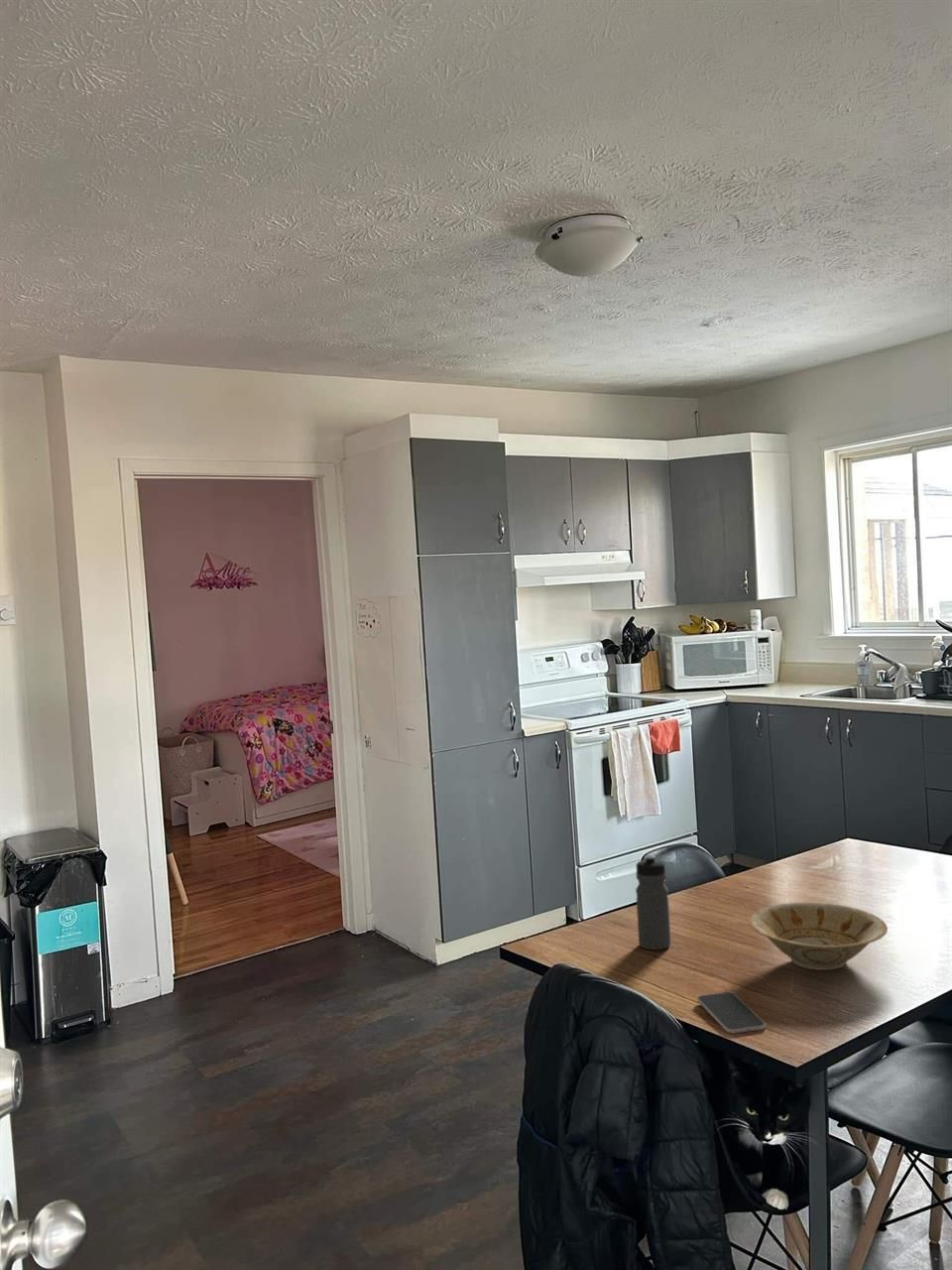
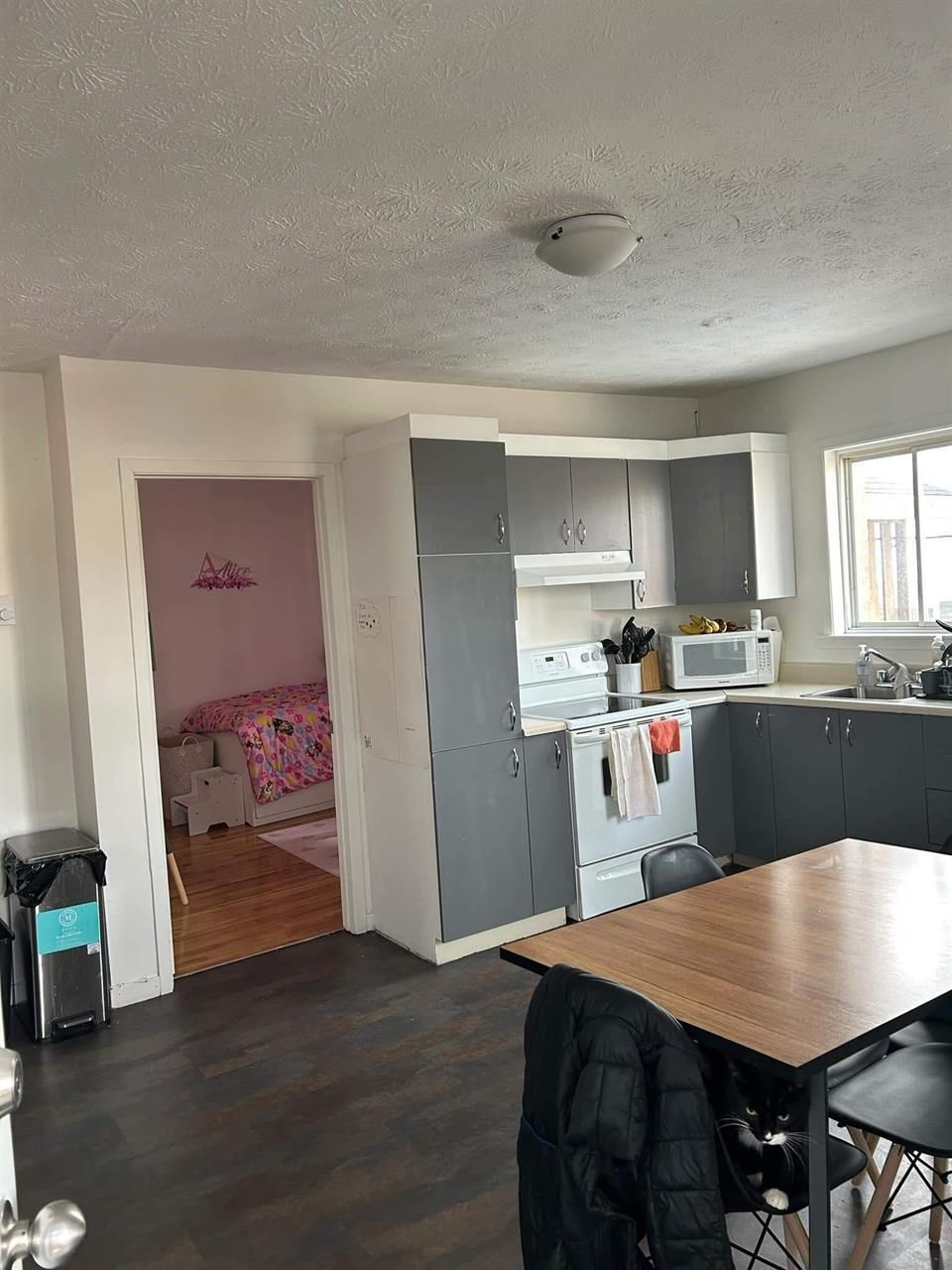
- smartphone (730, 1011)
- bowl (817, 941)
- water bottle (652, 900)
